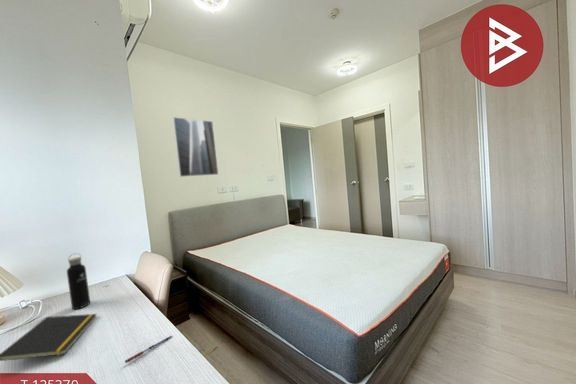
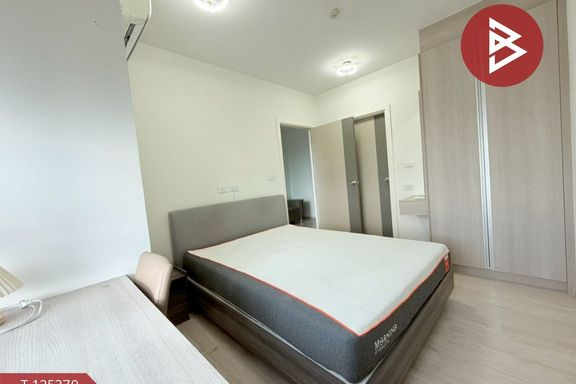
- pen (150, 347)
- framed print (196, 147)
- notepad (54, 333)
- water bottle (77, 279)
